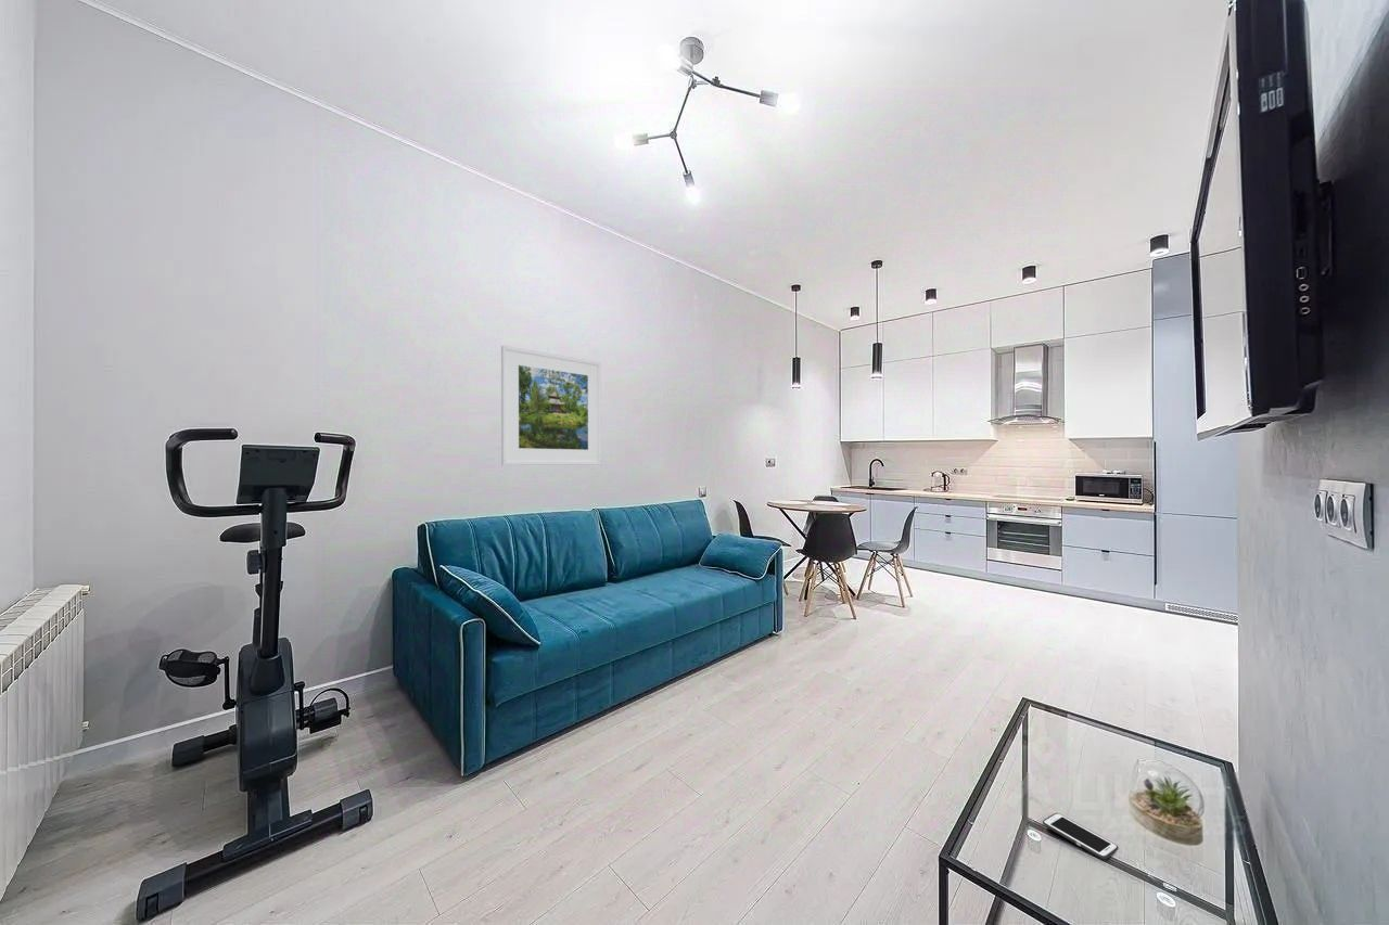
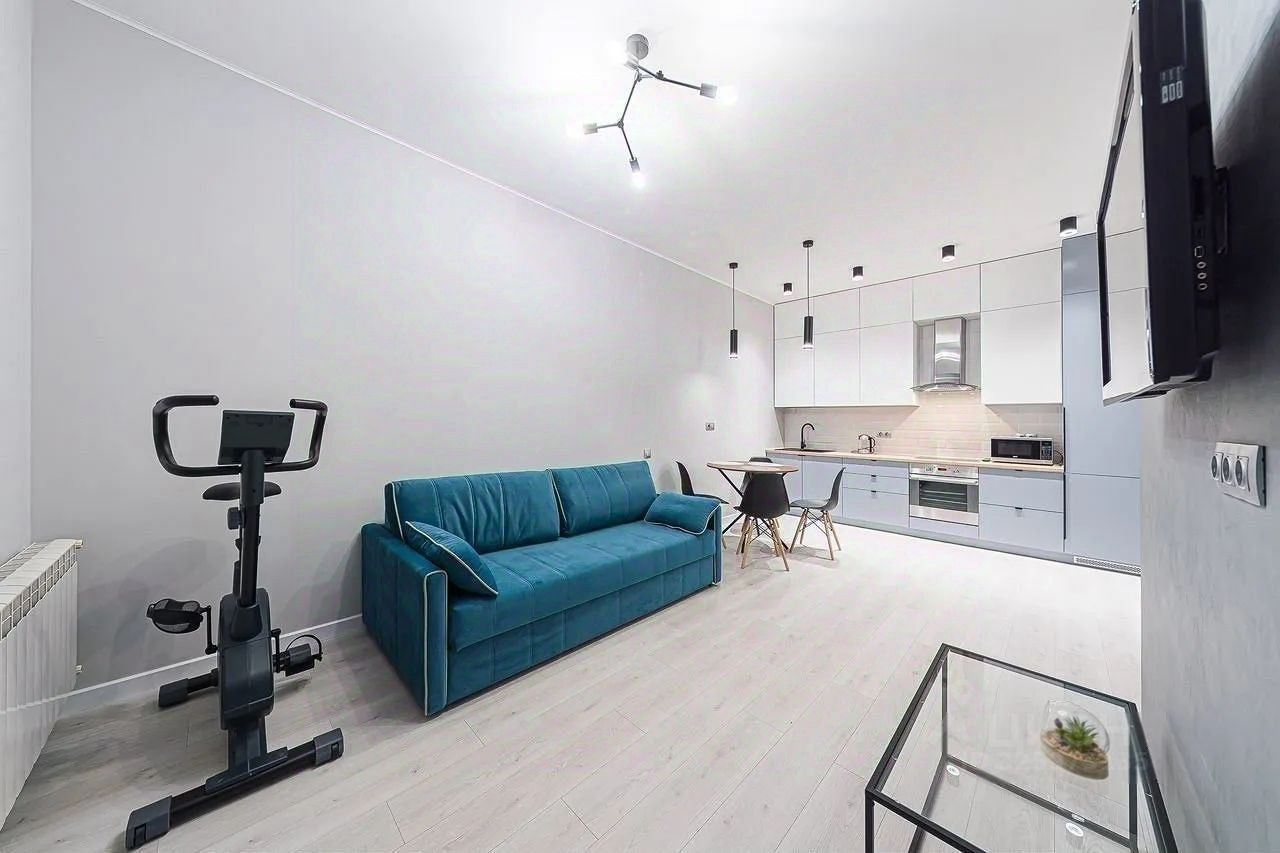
- cell phone (1079, 835)
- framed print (555, 409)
